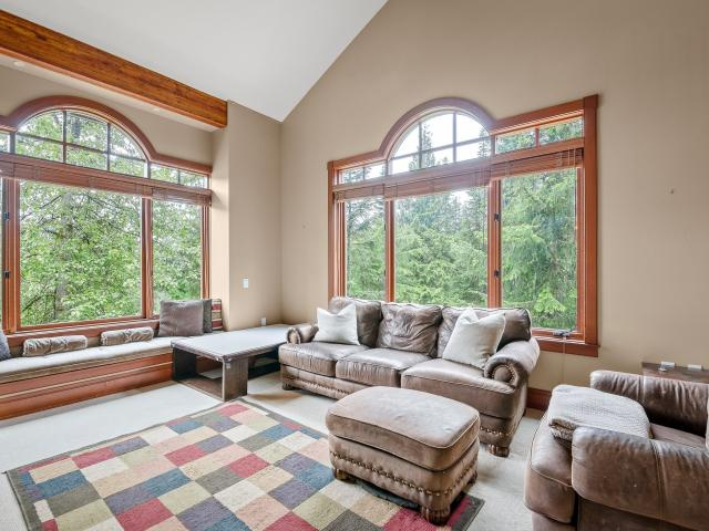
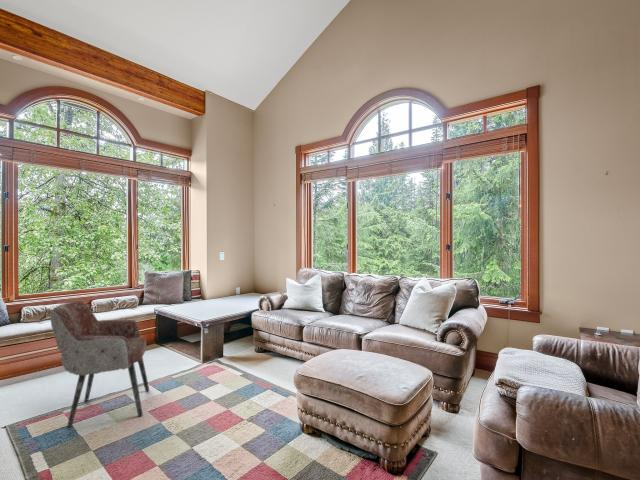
+ armchair (102, 355)
